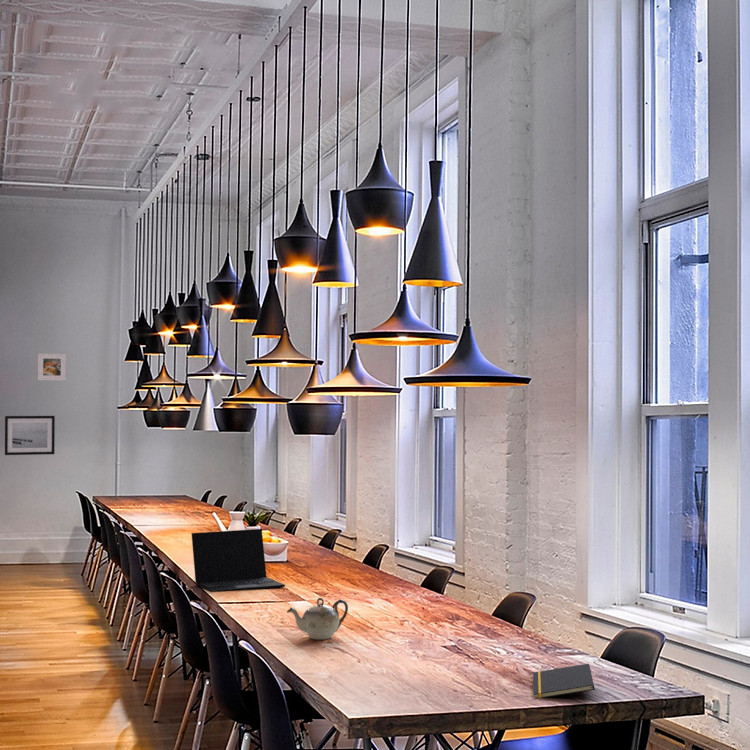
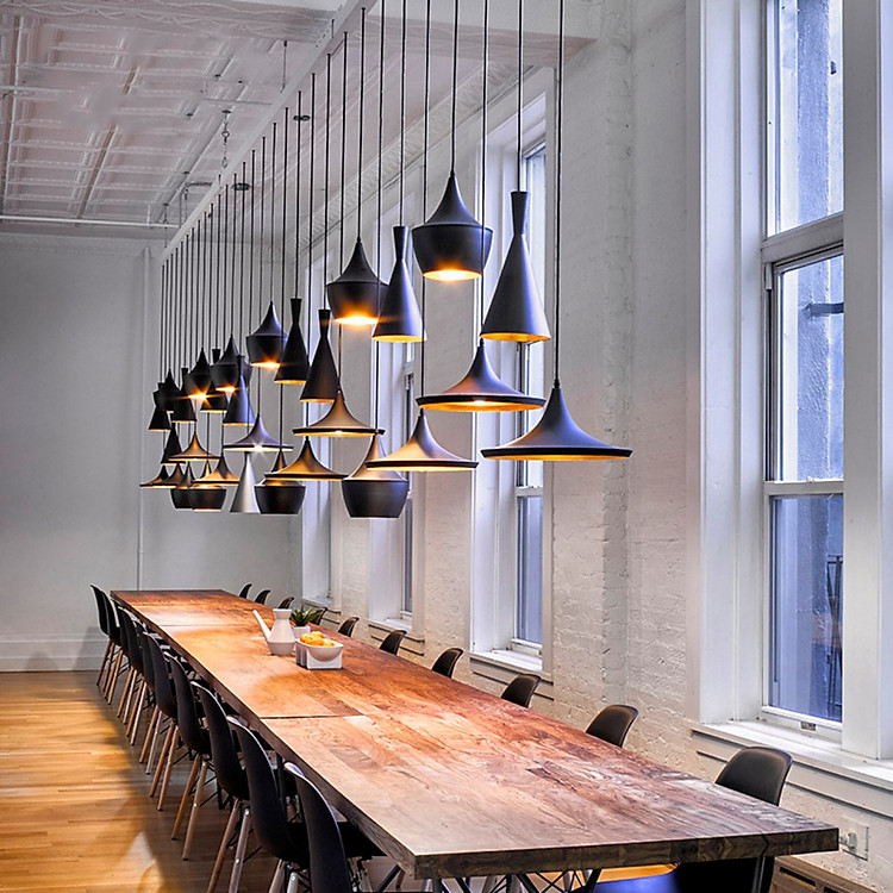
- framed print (51, 367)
- notepad (562, 680)
- laptop (237, 559)
- wall art (29, 435)
- teapot (317, 617)
